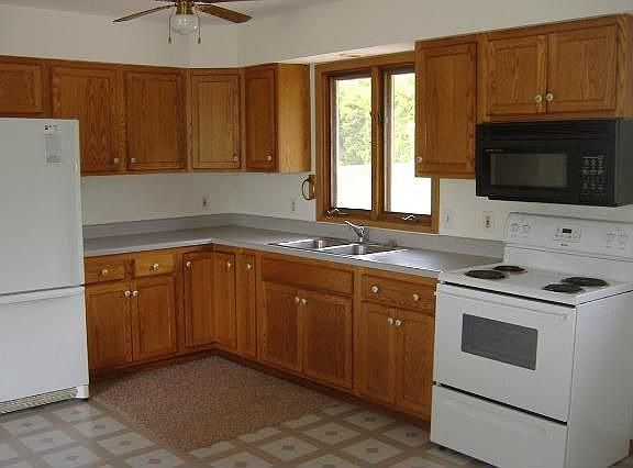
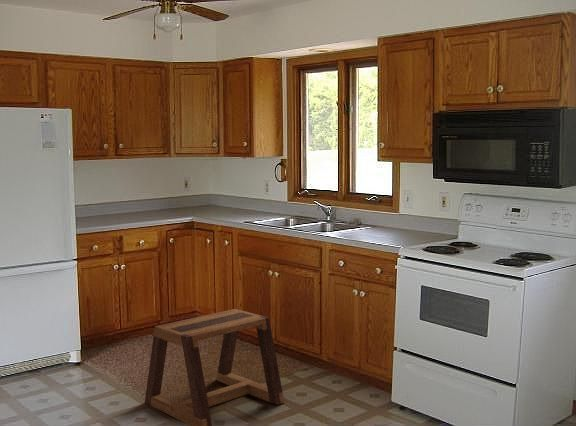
+ stool (219, 362)
